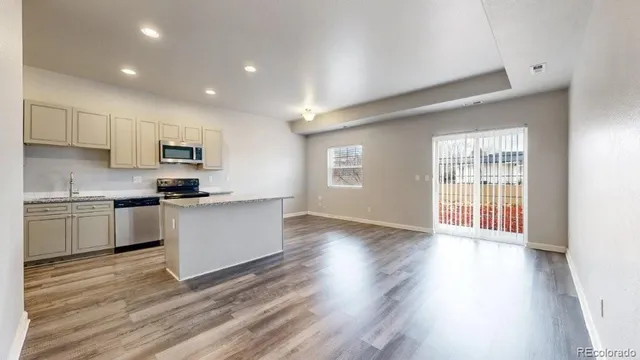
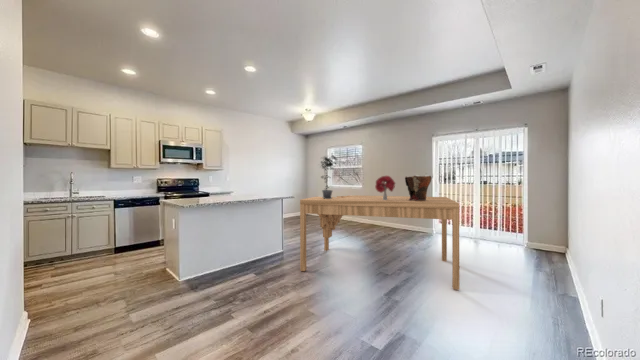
+ dining table (377, 216)
+ bouquet (384, 187)
+ potted plant (327, 176)
+ decorative urn (418, 185)
